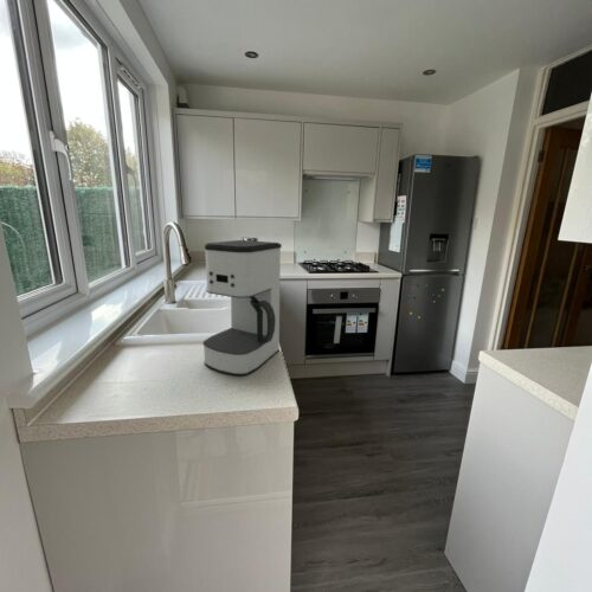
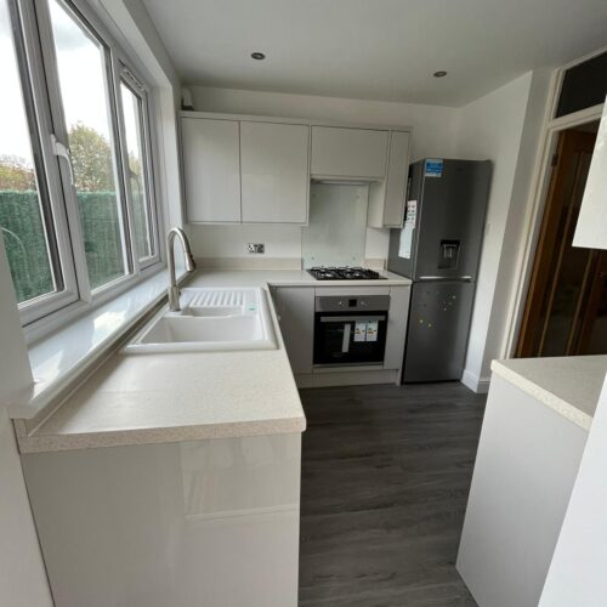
- coffee maker (244, 303)
